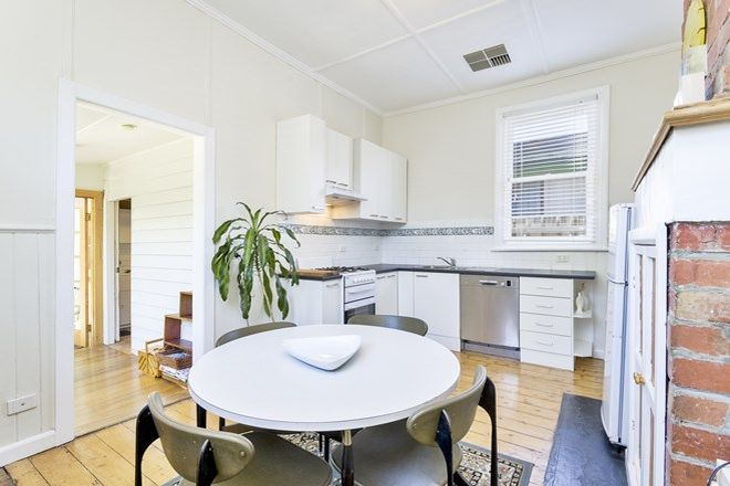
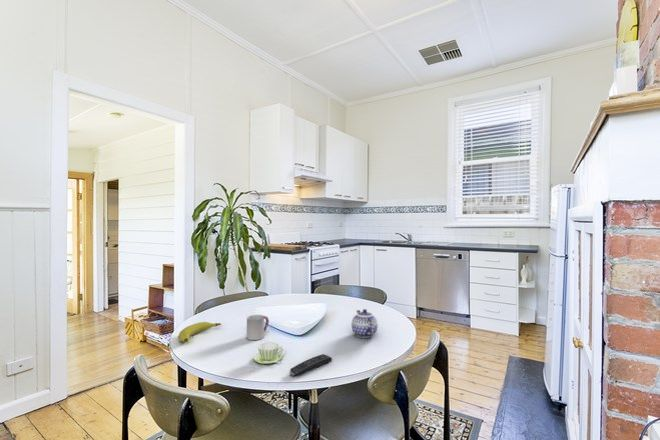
+ cup (268, 352)
+ fruit (198, 331)
+ cup (258, 326)
+ remote control (310, 364)
+ teapot (364, 322)
